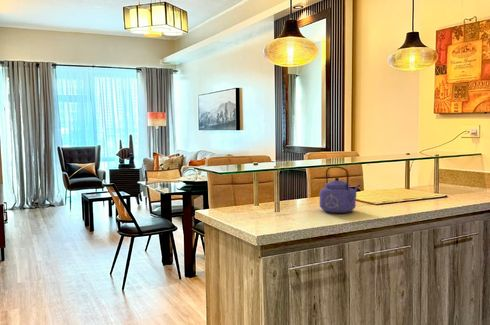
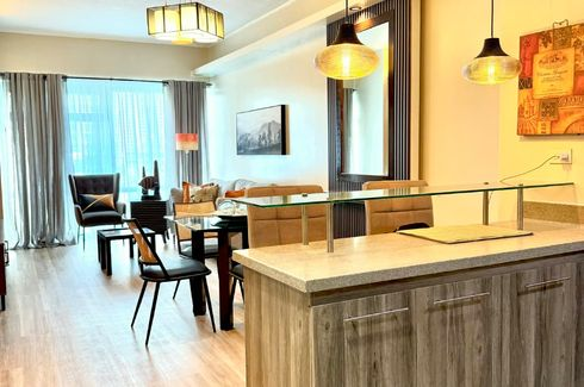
- kettle (341, 189)
